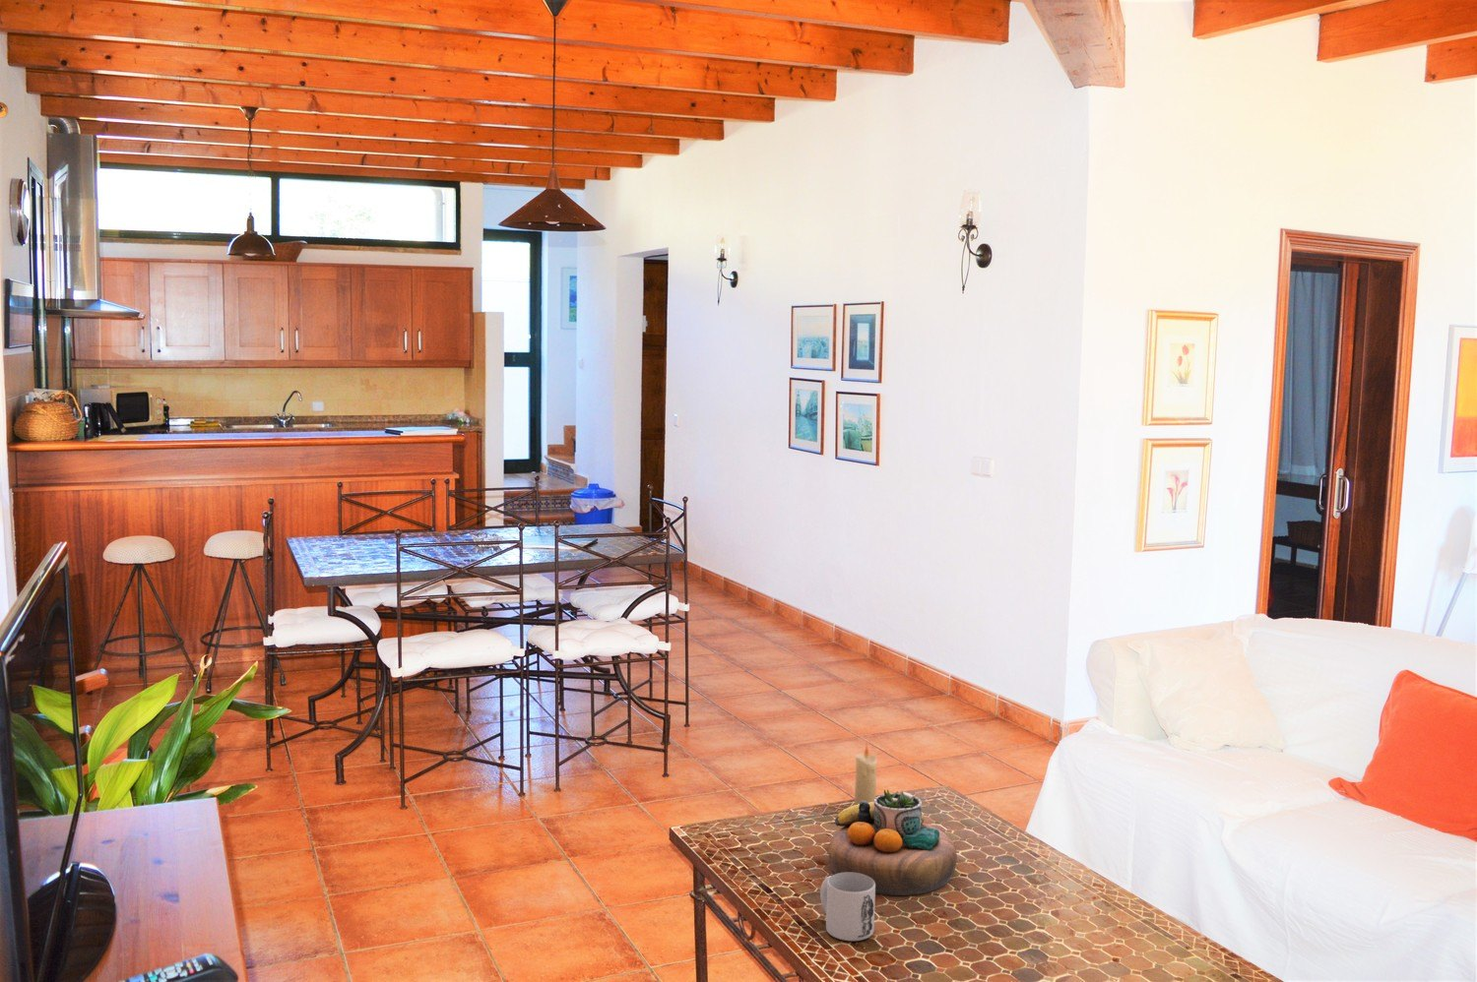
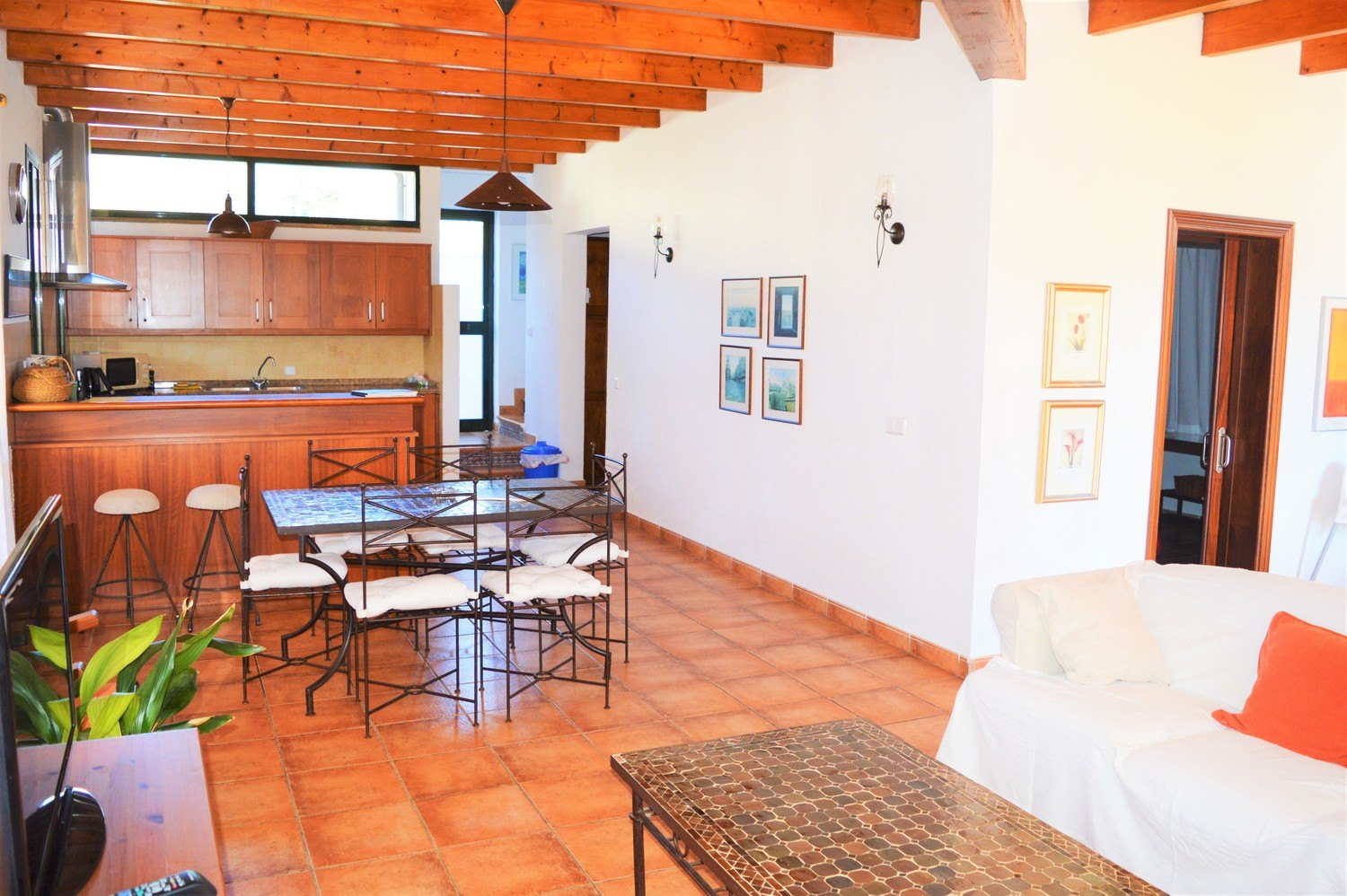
- decorative bowl (893, 831)
- candle (865, 777)
- mug (844, 902)
